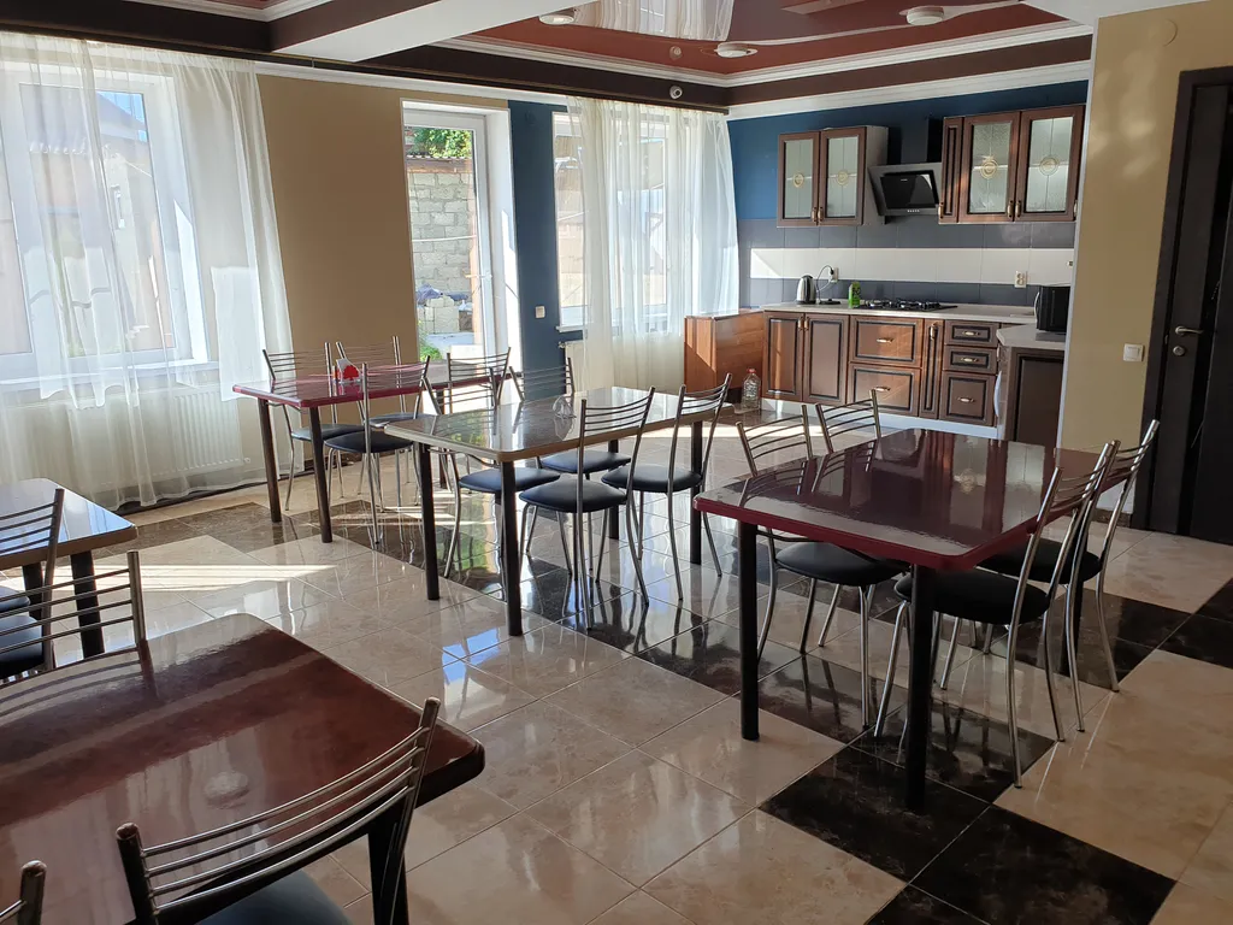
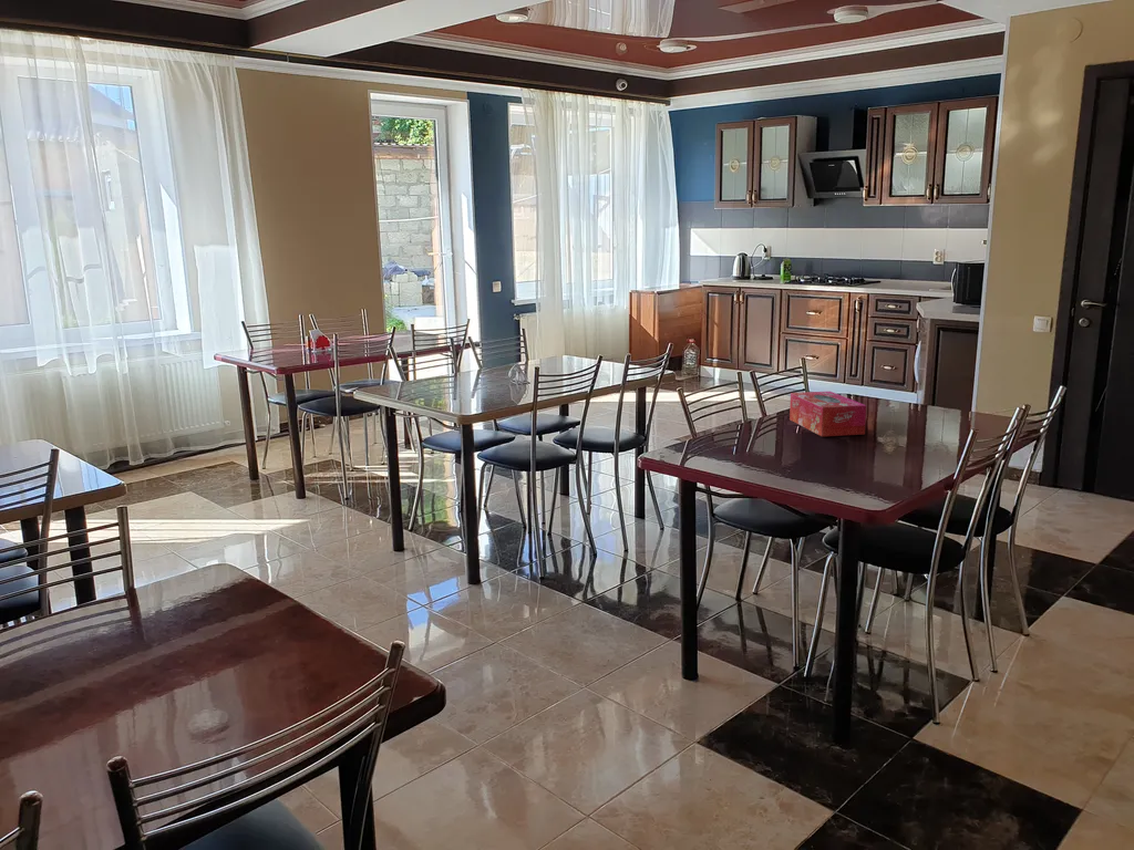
+ tissue box (826, 413)
